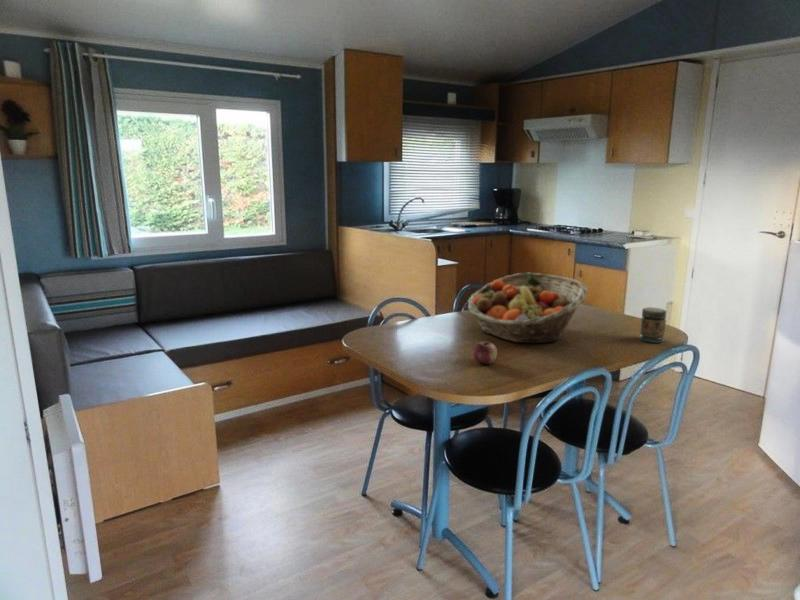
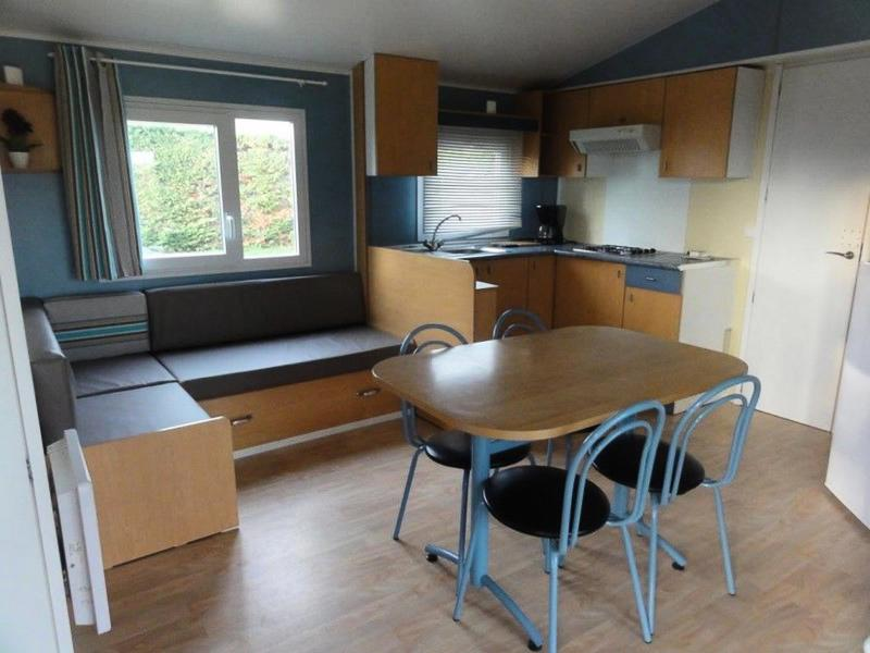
- jar (653, 324)
- apple (484, 351)
- fruit basket (524, 305)
